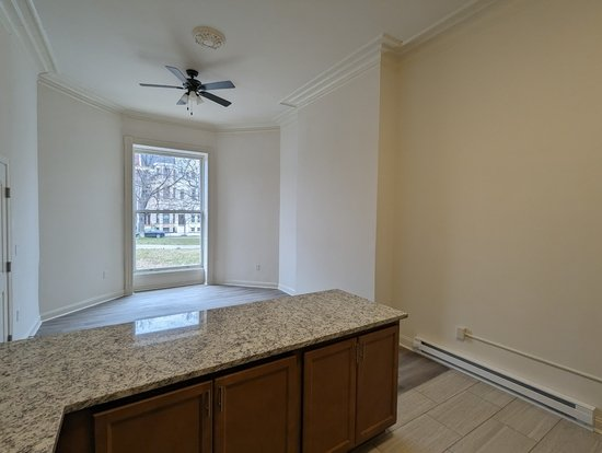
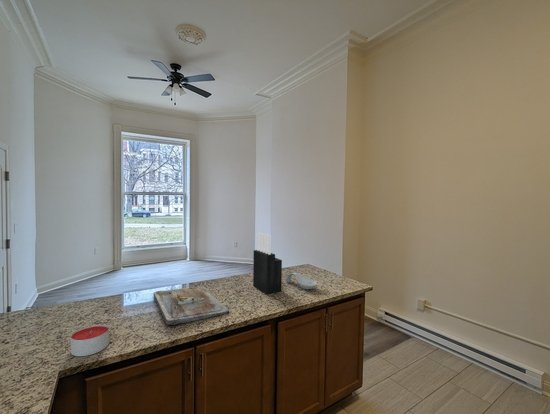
+ spoon rest (300, 280)
+ cutting board (188, 297)
+ knife block (268, 260)
+ candle (90, 339)
